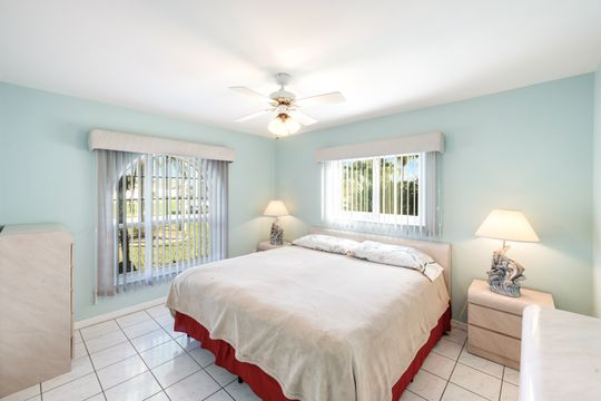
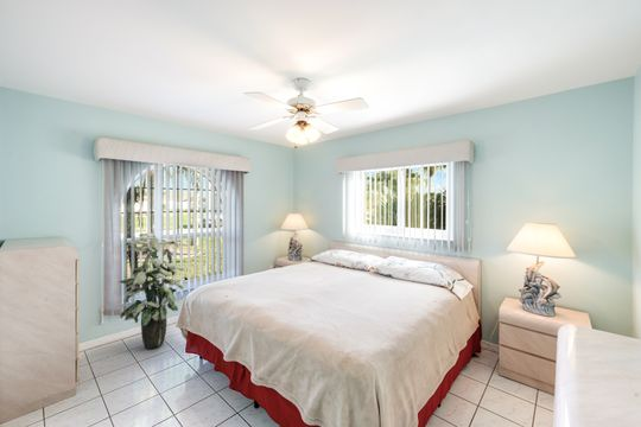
+ indoor plant (151, 288)
